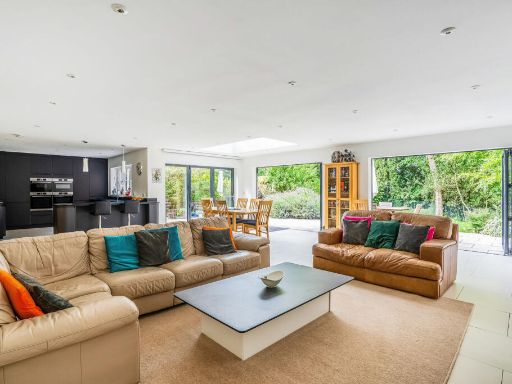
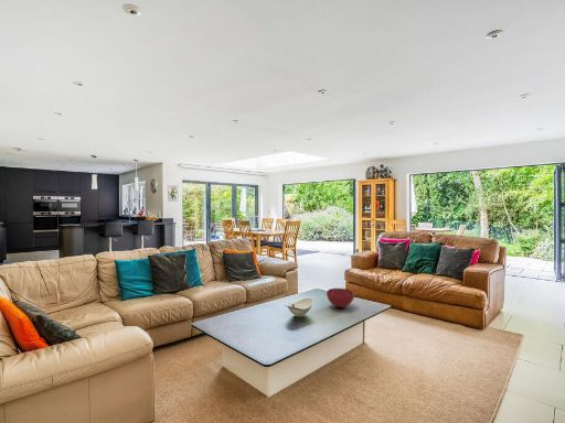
+ bowl (340, 299)
